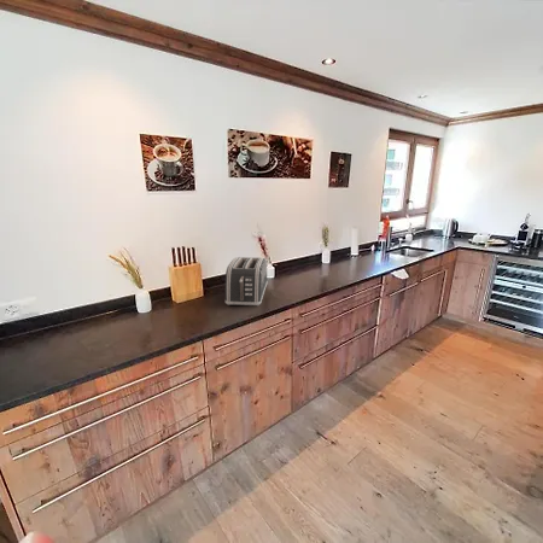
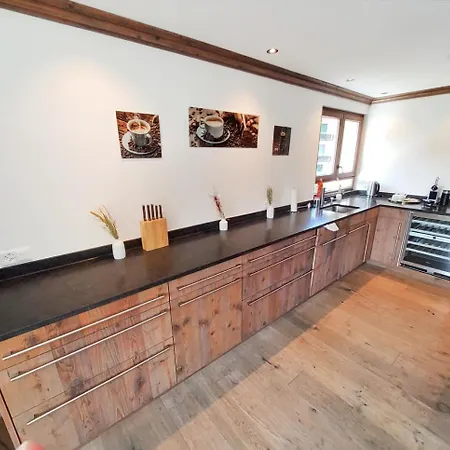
- toaster (247, 278)
